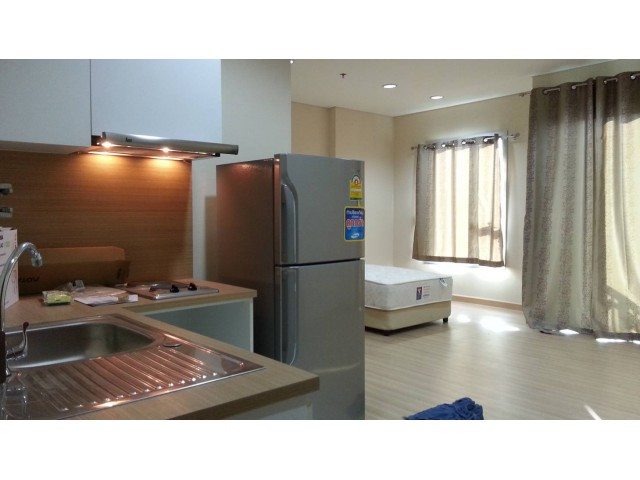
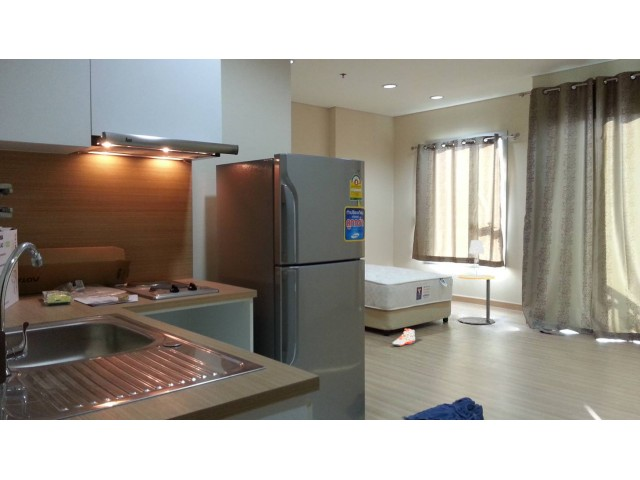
+ sneaker (403, 336)
+ table lamp (476, 257)
+ side table (486, 298)
